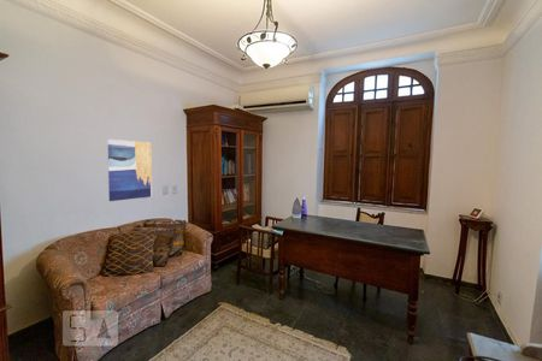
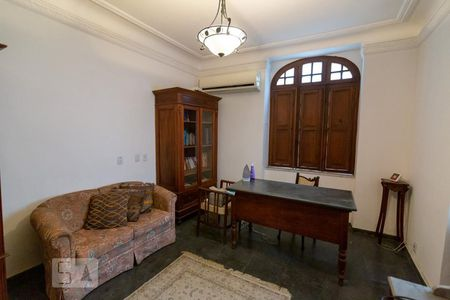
- wall art (131, 170)
